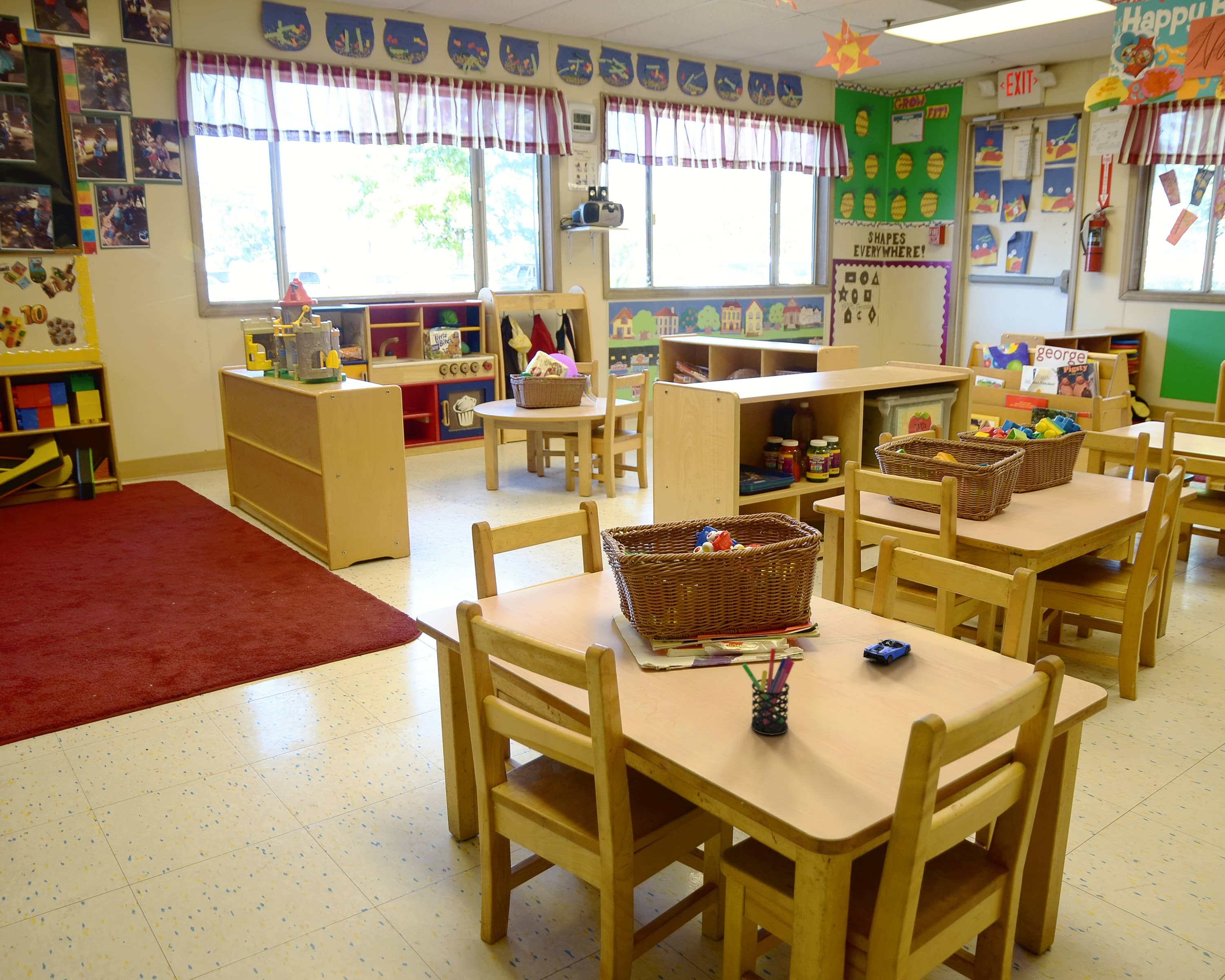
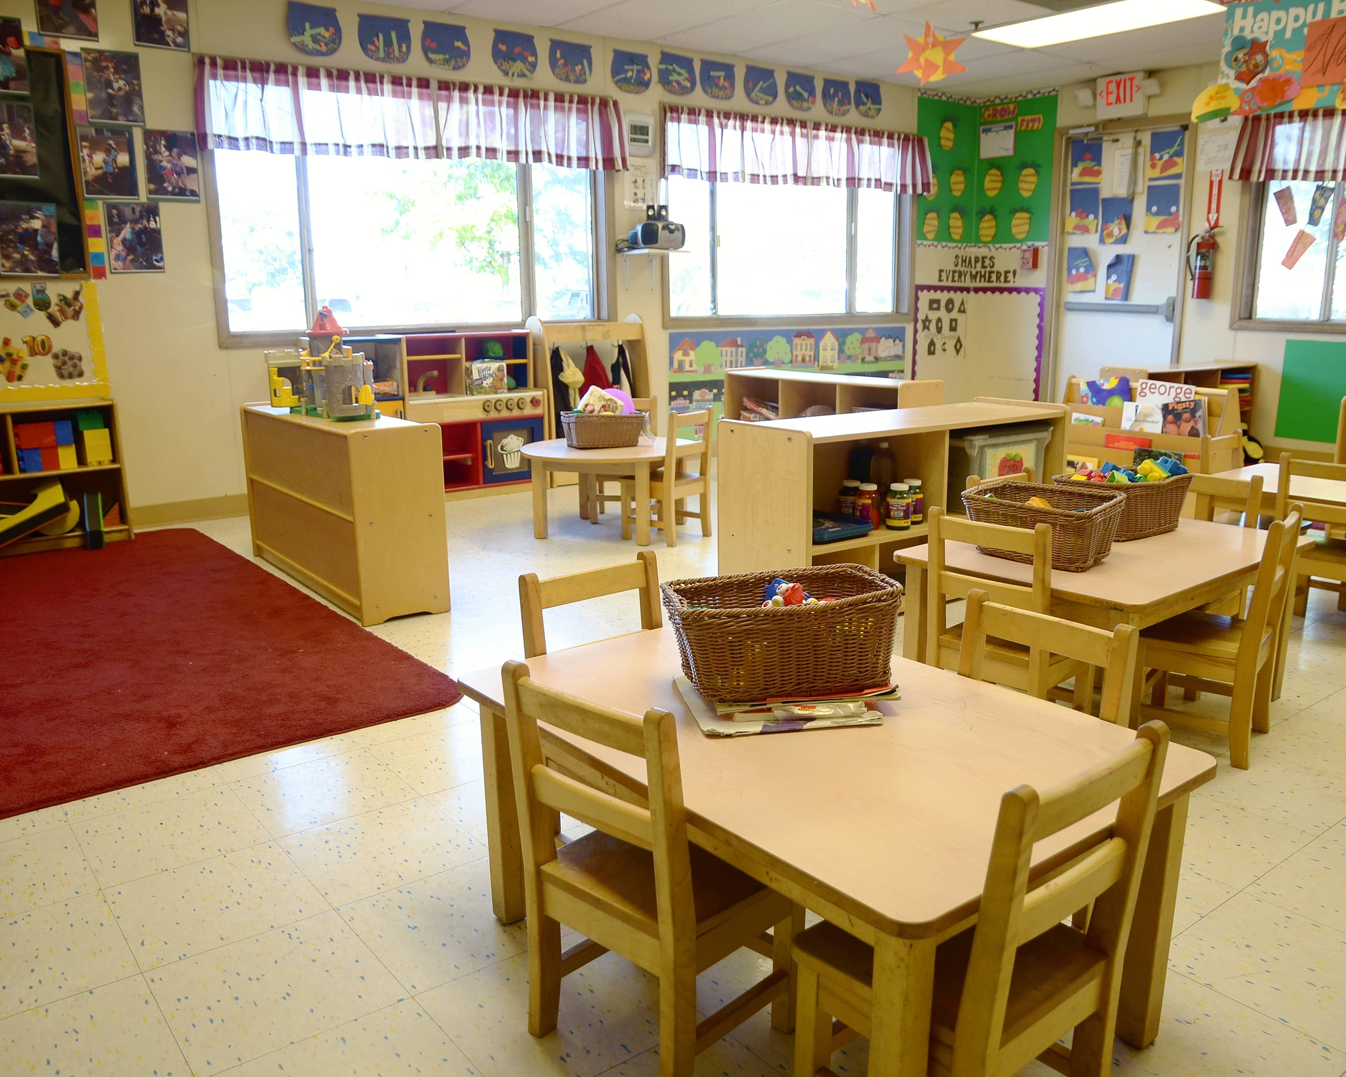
- pen holder (766, 690)
- toy car (888, 649)
